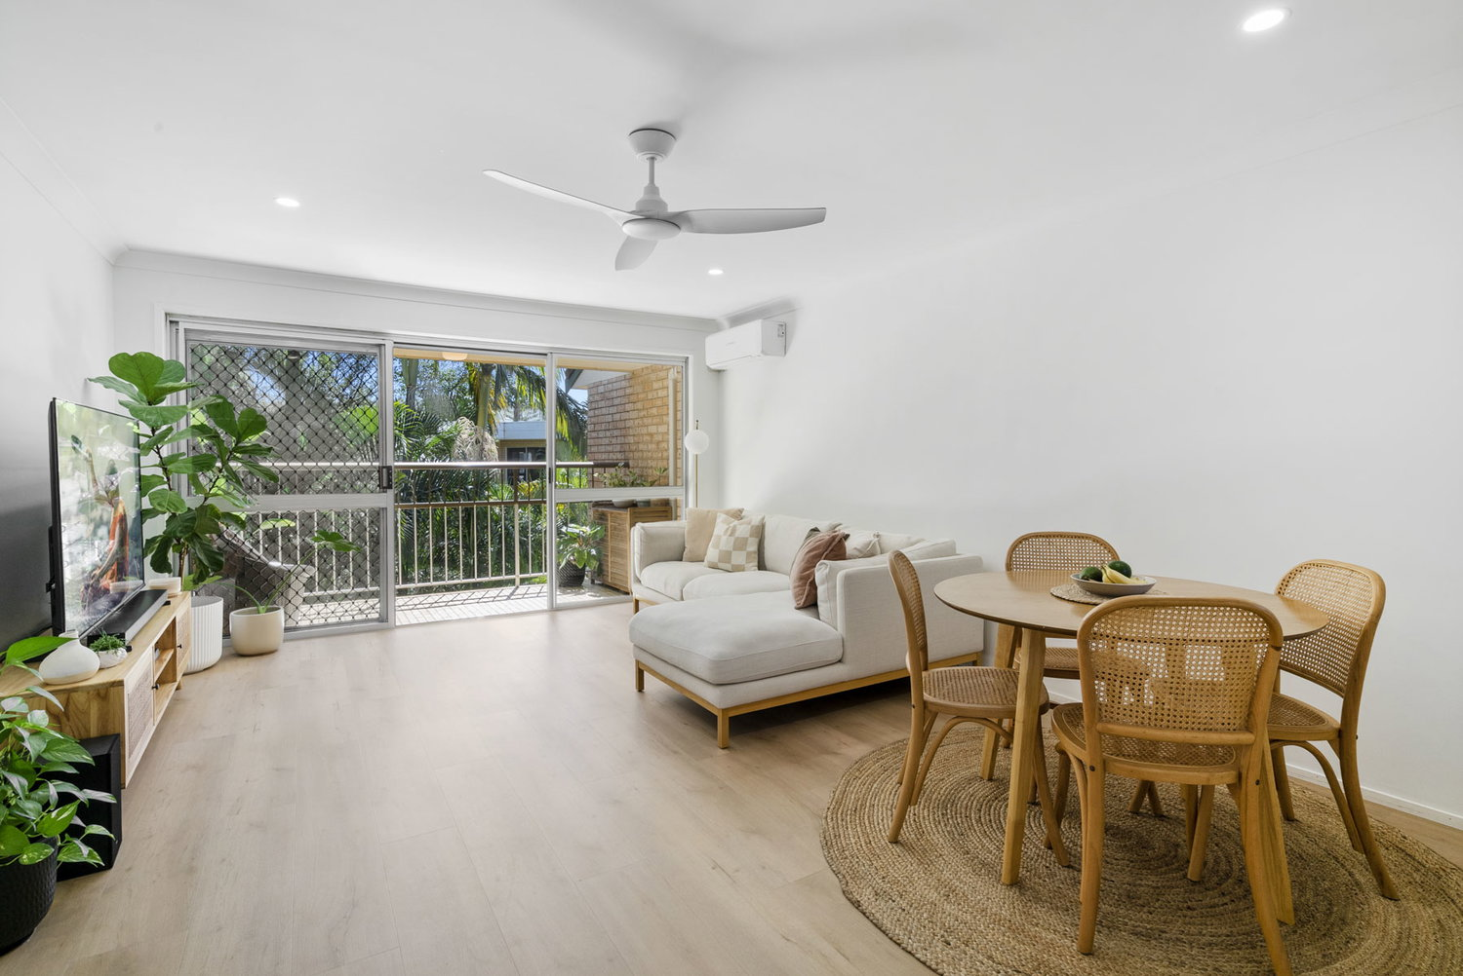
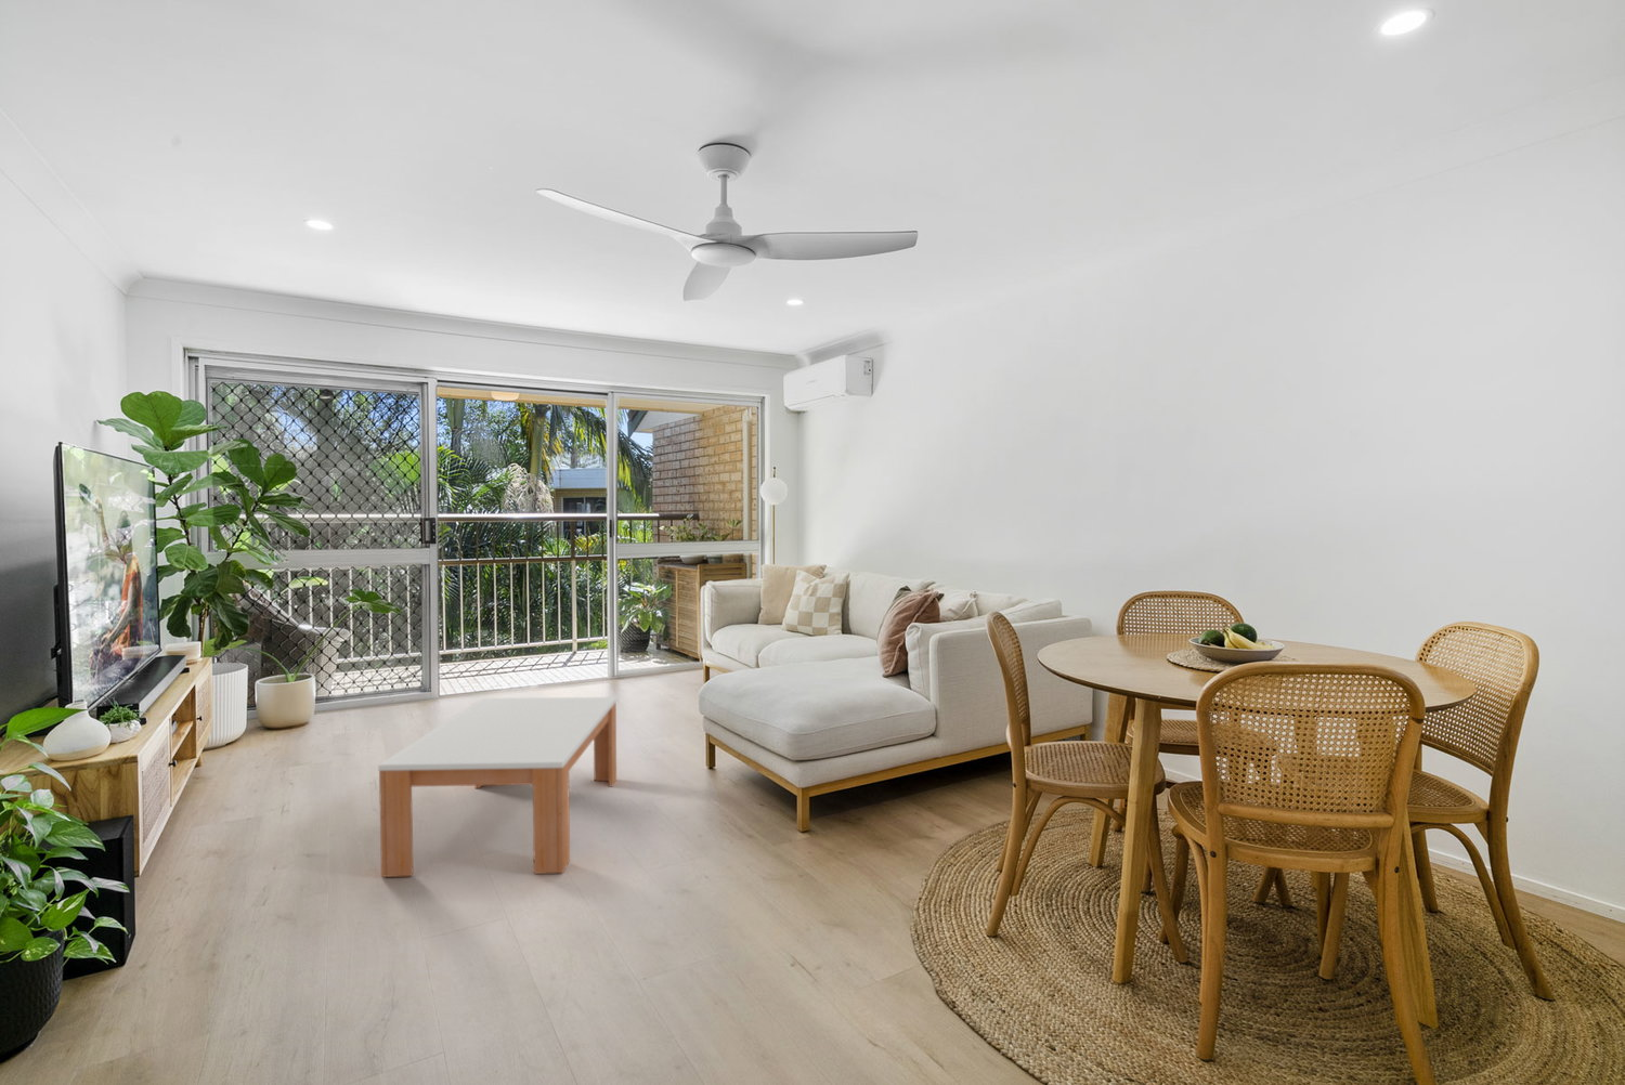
+ coffee table (516, 773)
